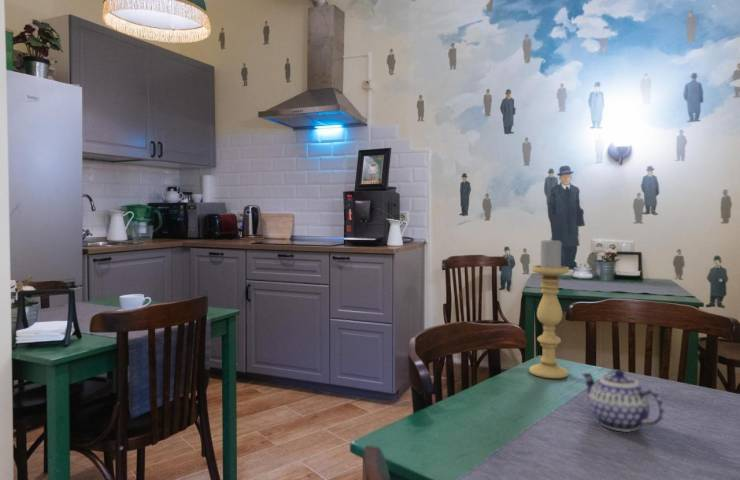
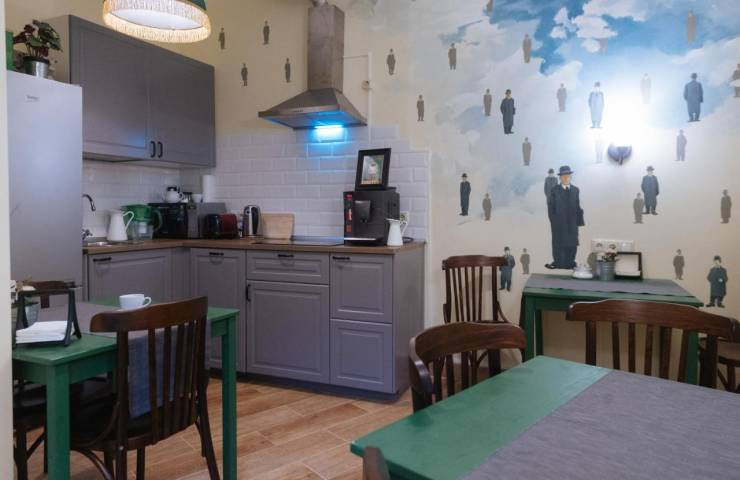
- teapot (619, 397)
- candle holder (549, 305)
